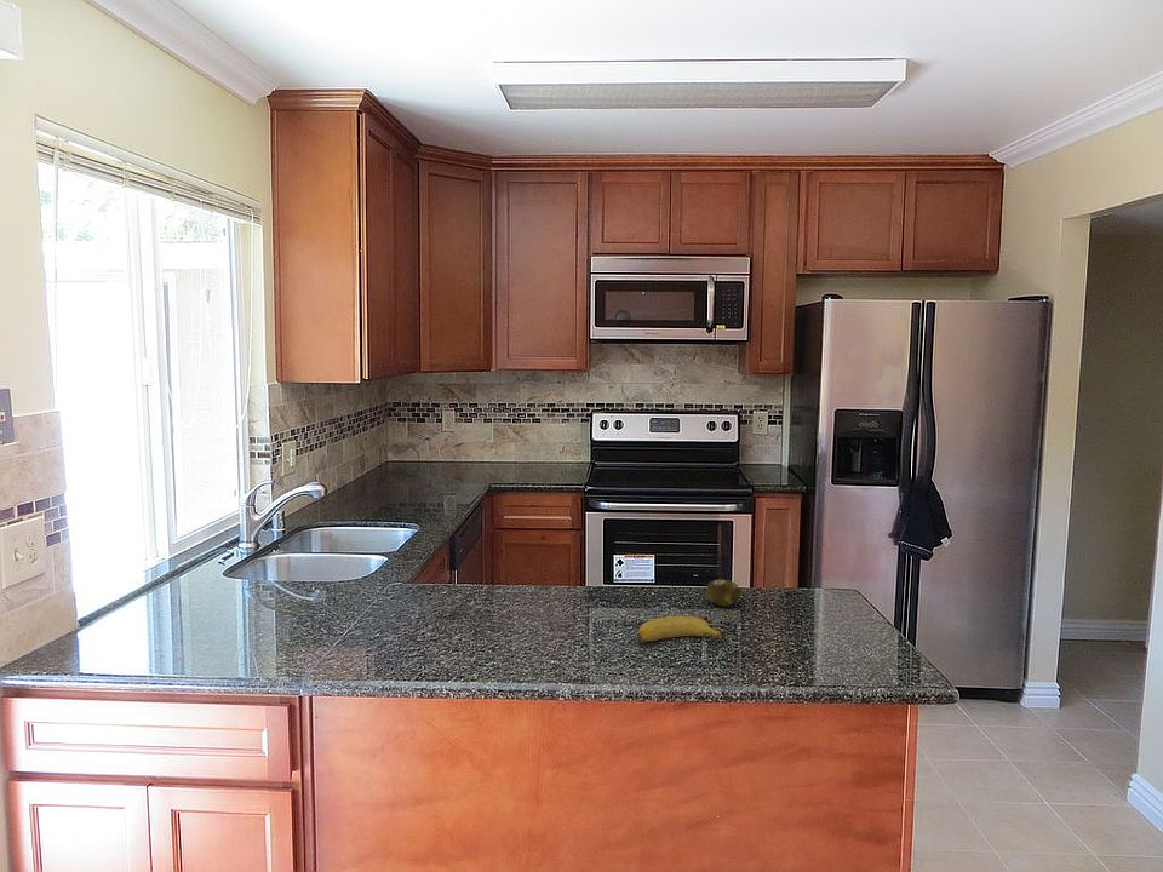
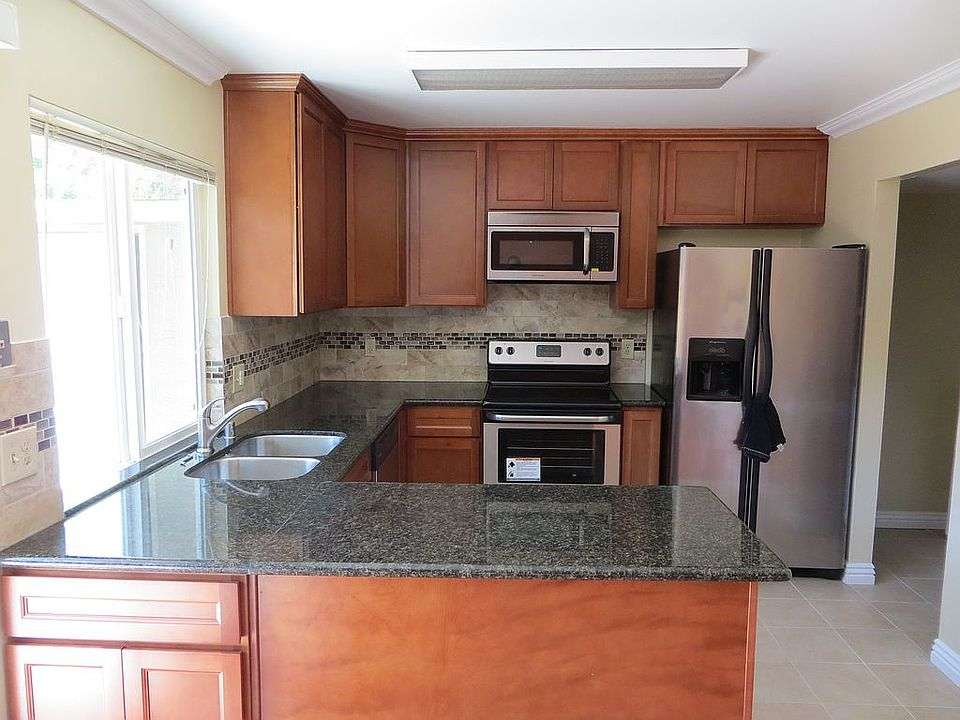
- banana (675, 631)
- fruit (722, 592)
